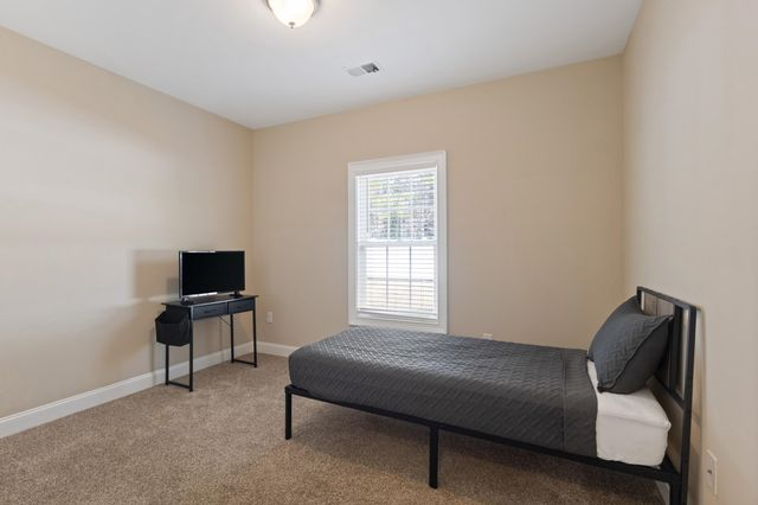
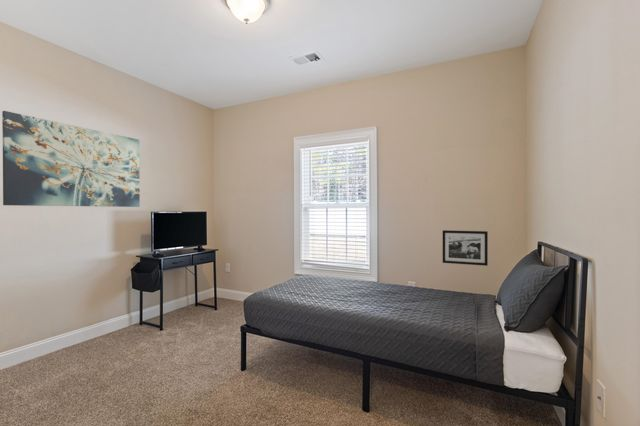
+ wall art (82, 167)
+ picture frame (464, 247)
